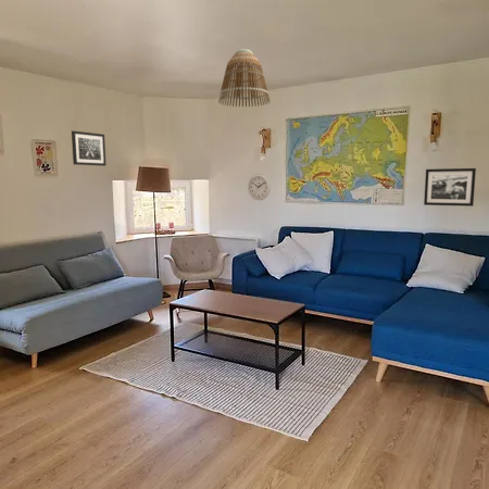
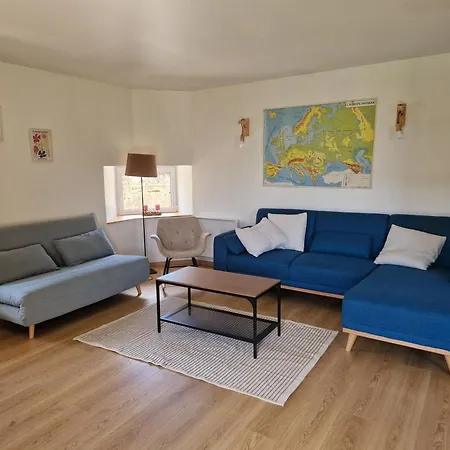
- lamp shade (244, 77)
- picture frame (449, 187)
- wall clock (259, 187)
- wall art (89, 149)
